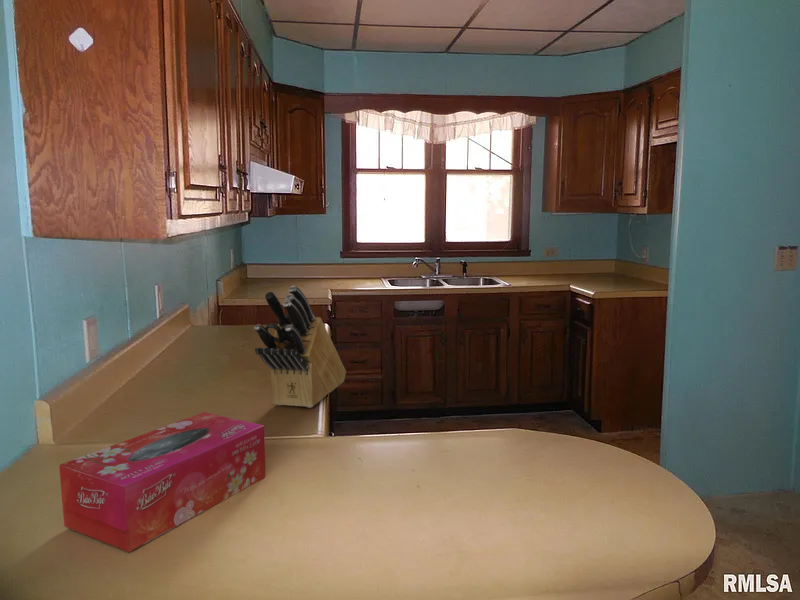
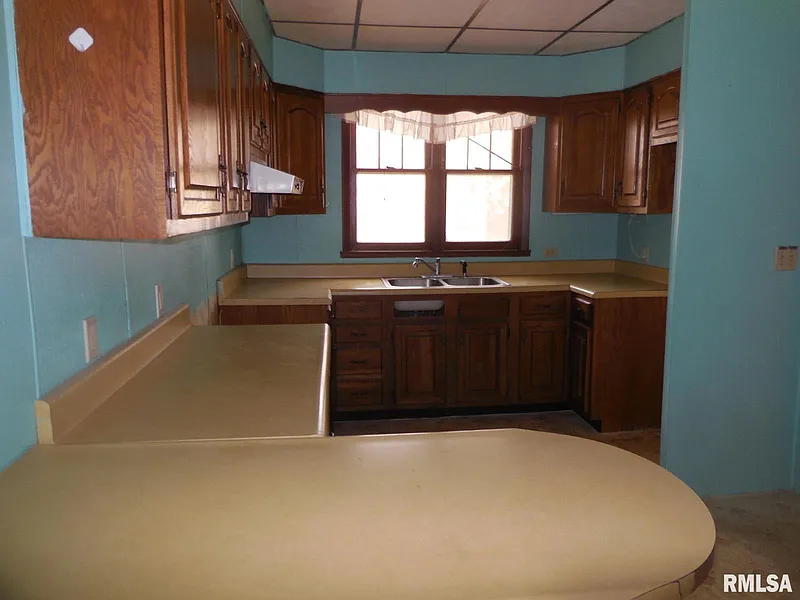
- tissue box (172, 471)
- knife block (303, 340)
